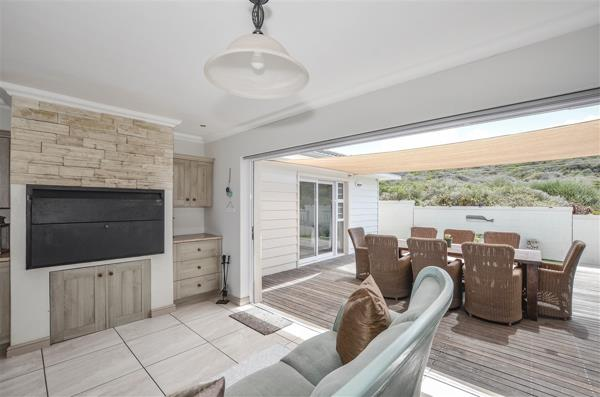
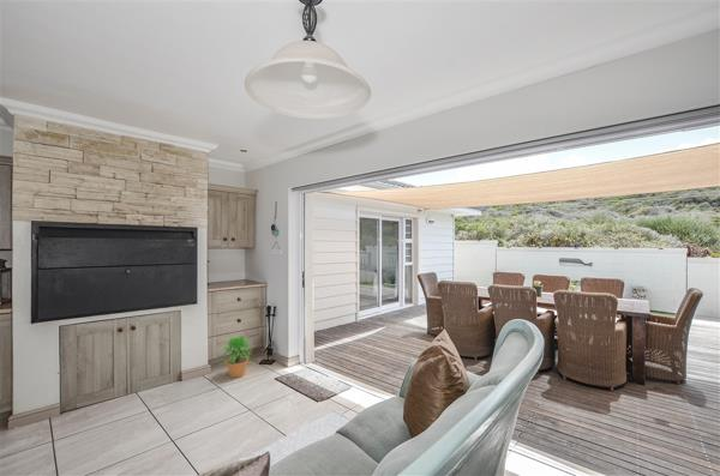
+ potted plant (236, 354)
